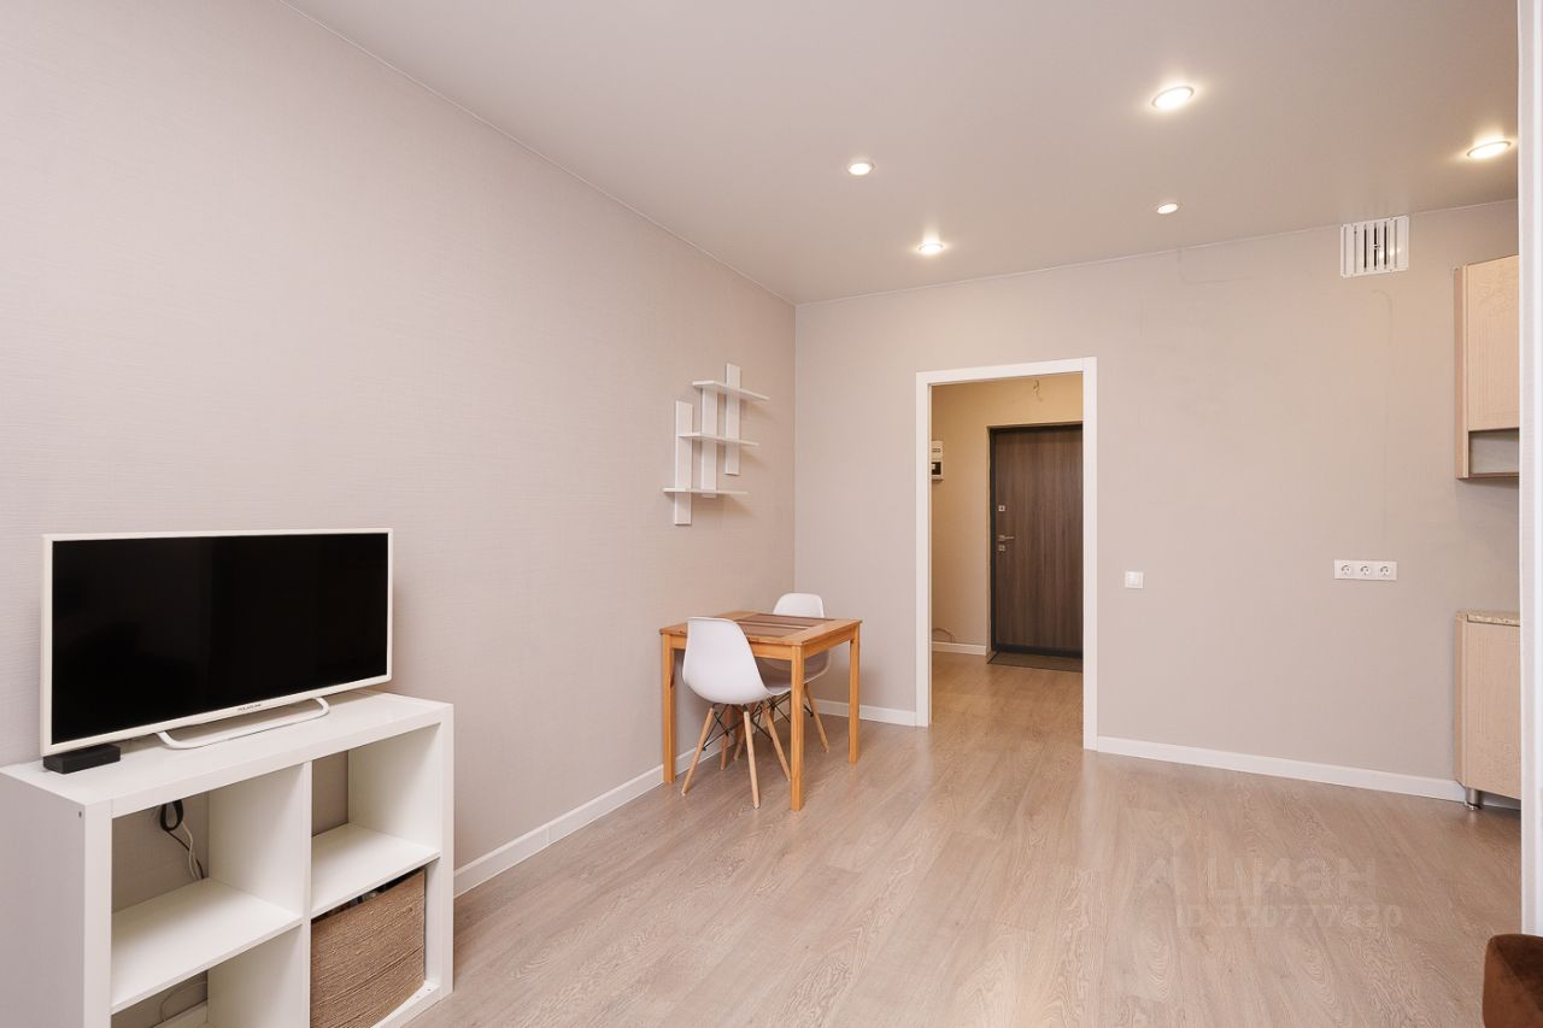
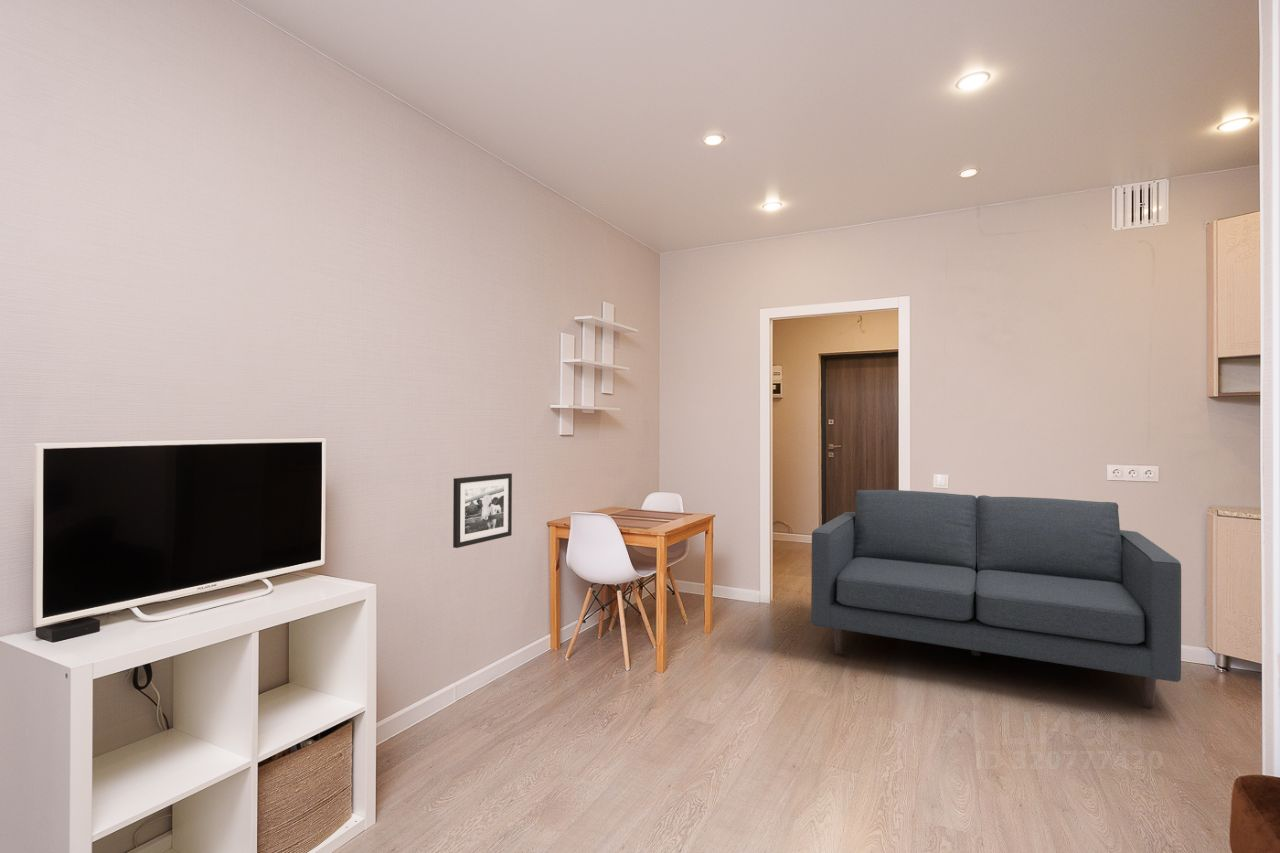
+ sofa (975, 576)
+ picture frame (484, 508)
